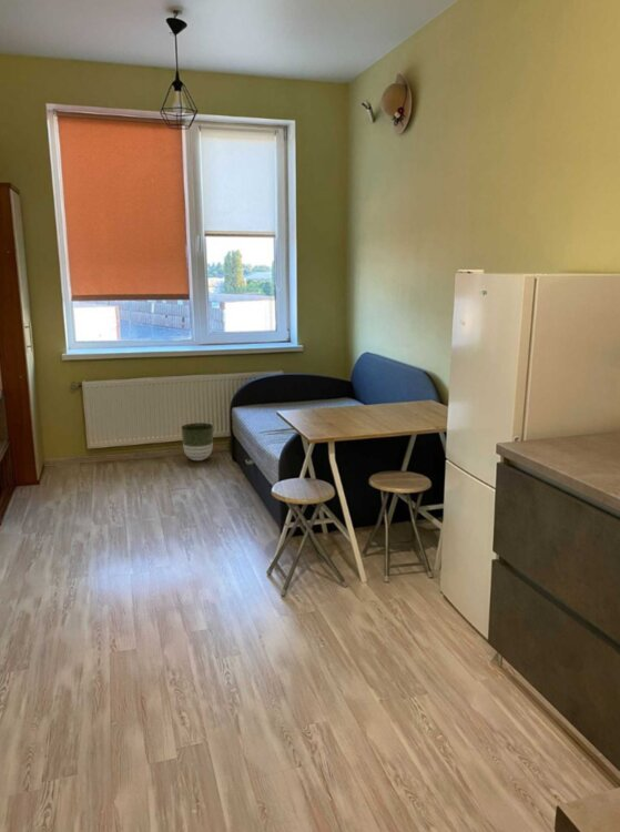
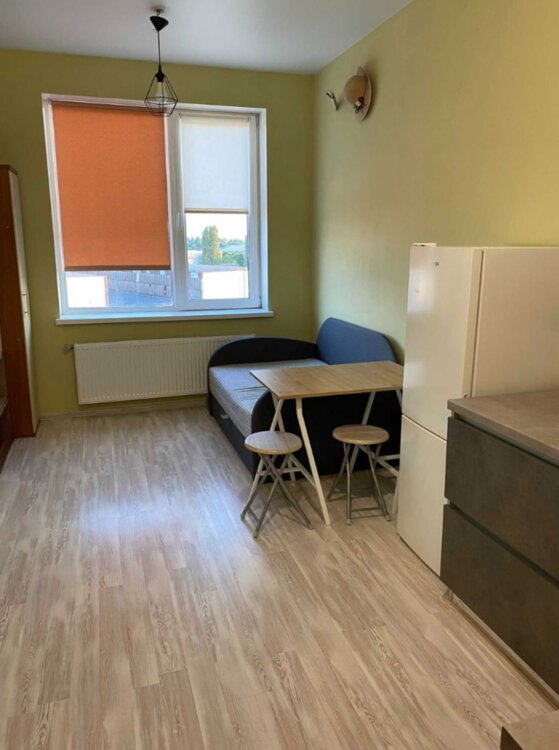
- planter (197, 443)
